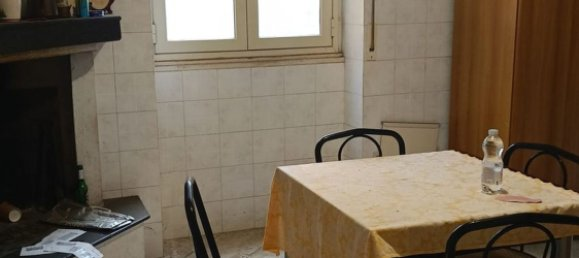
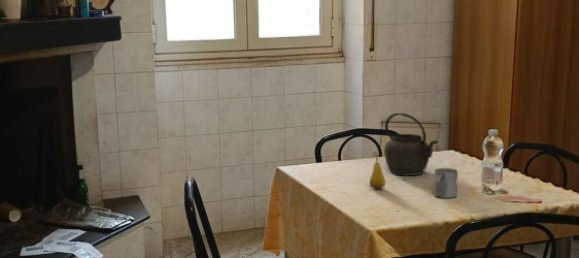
+ kettle (410, 143)
+ fruit (377, 173)
+ mug (443, 183)
